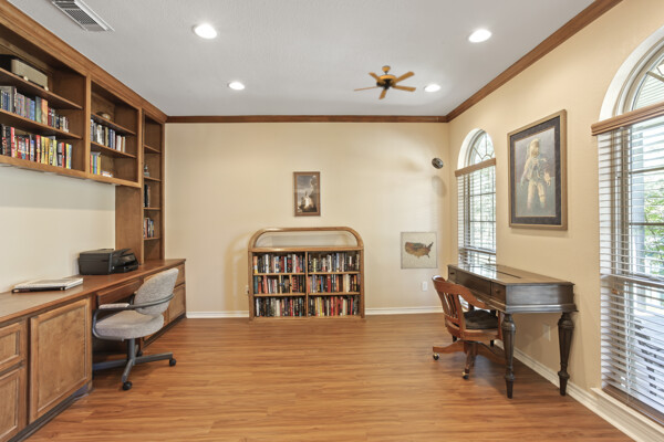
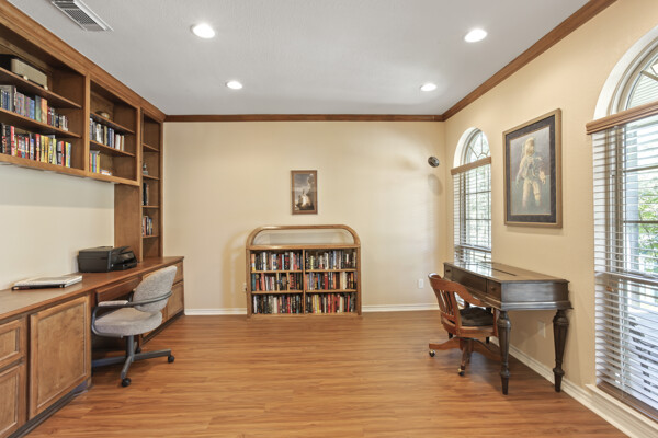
- ceiling fan (384, 84)
- wall art (418, 250)
